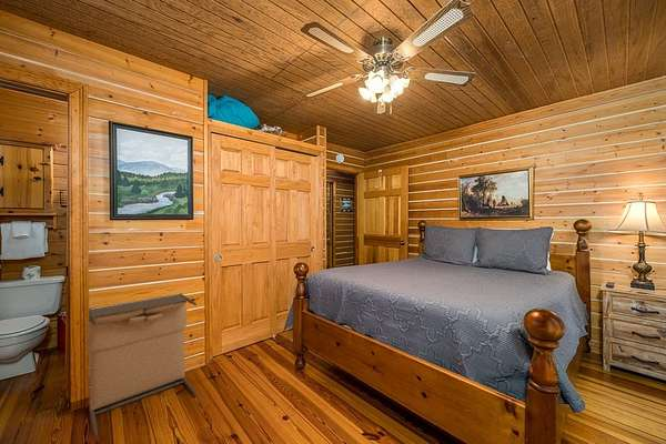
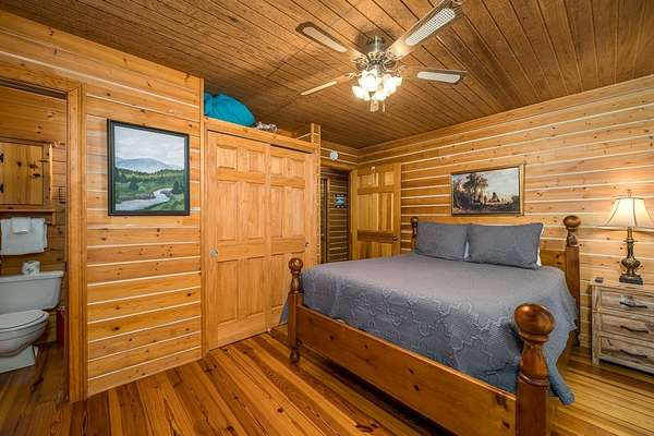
- laundry hamper (145, 353)
